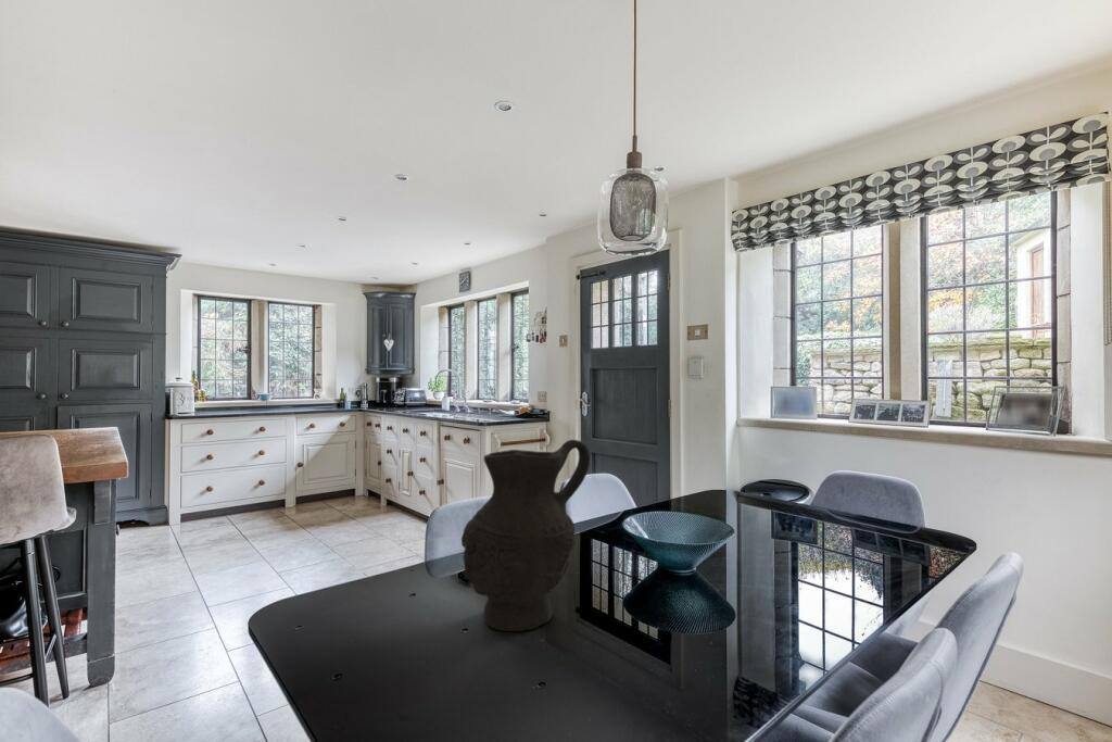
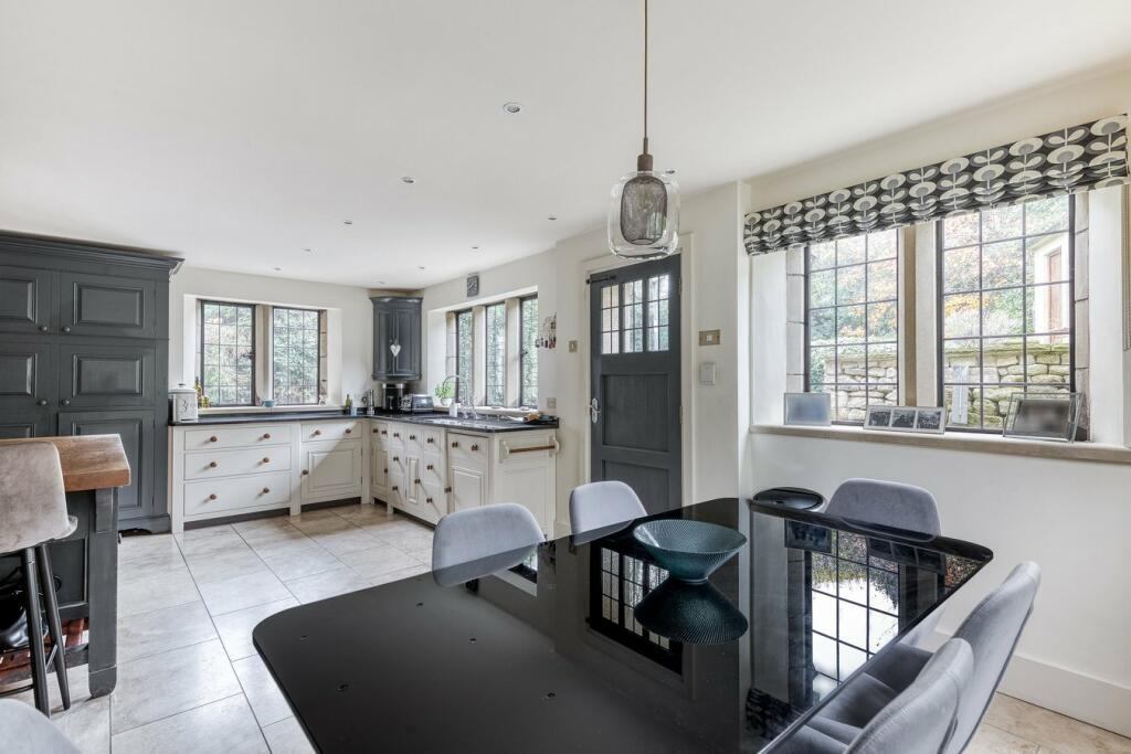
- decorative vase (528, 528)
